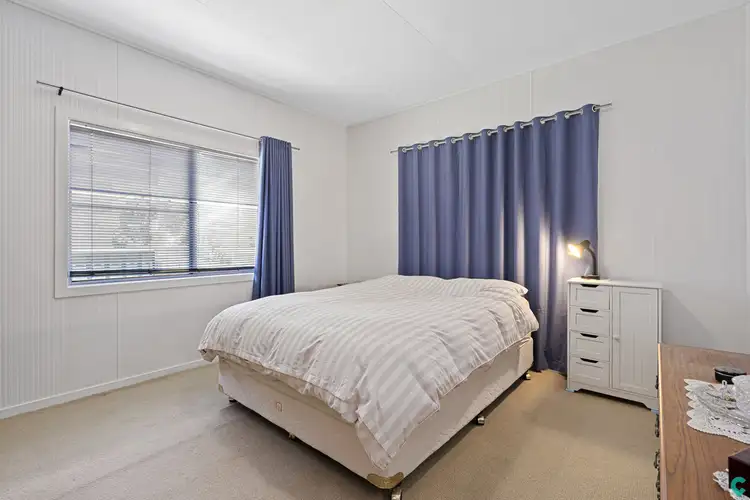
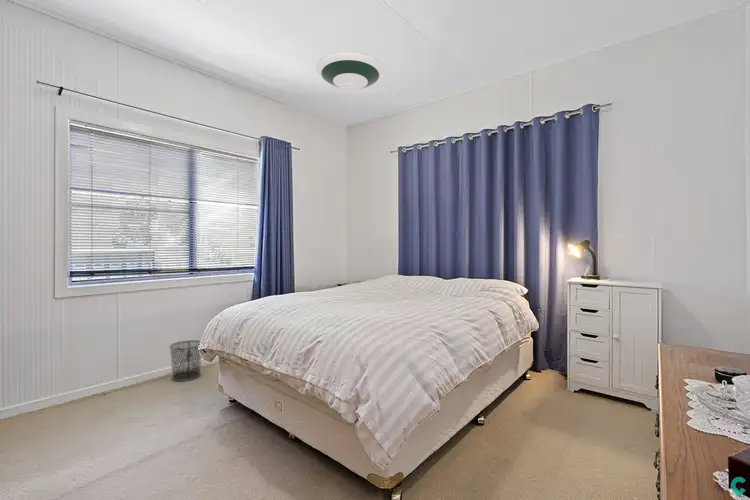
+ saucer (350, 79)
+ waste bin (186, 360)
